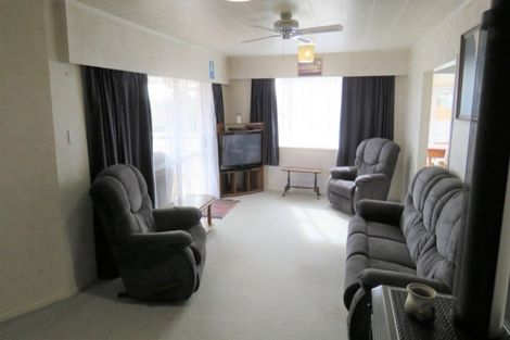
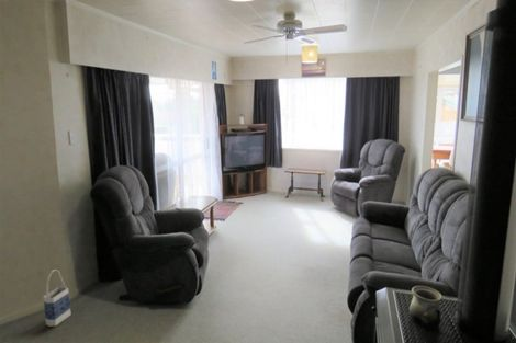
+ bag (56, 295)
